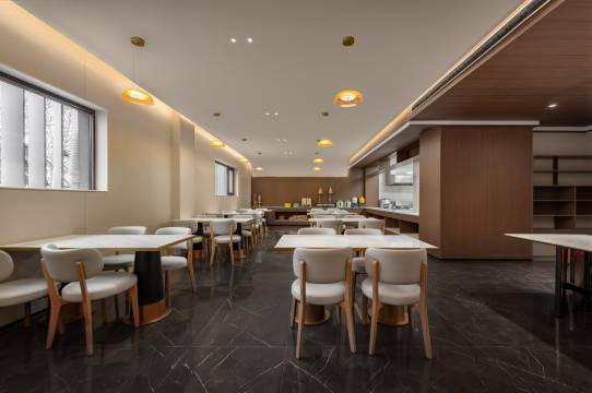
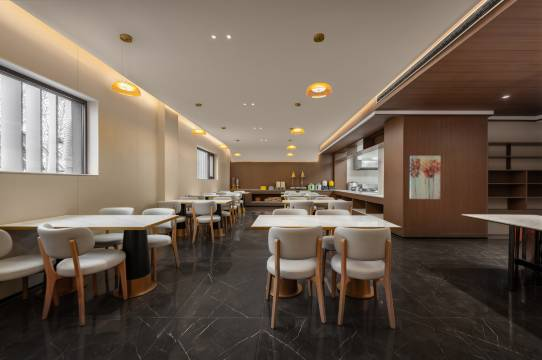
+ wall art (425, 177)
